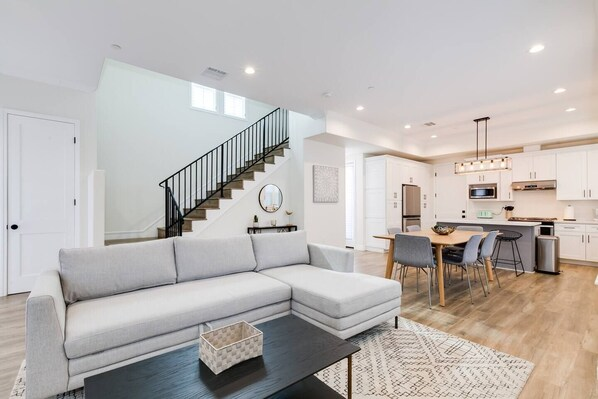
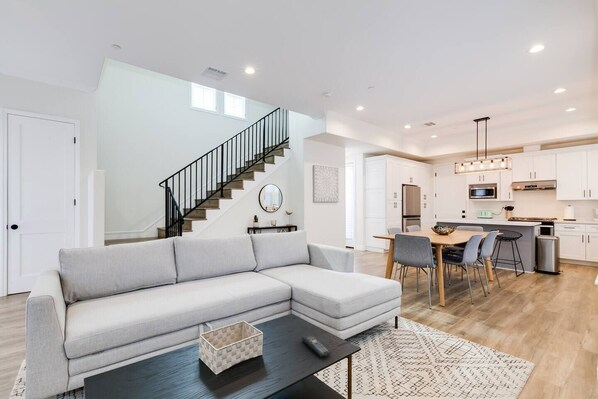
+ remote control (315, 344)
